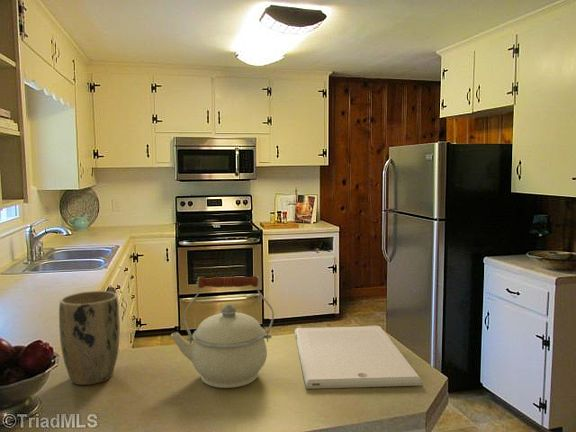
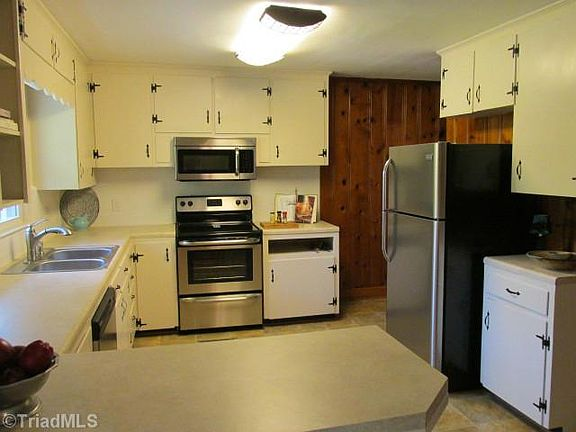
- plant pot (90, 337)
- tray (349, 352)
- kettle (222, 326)
